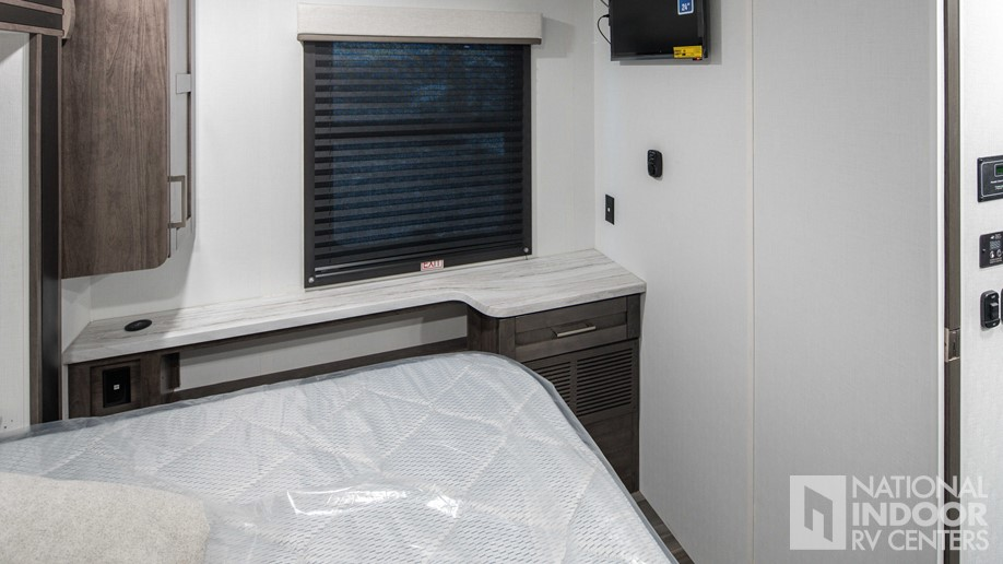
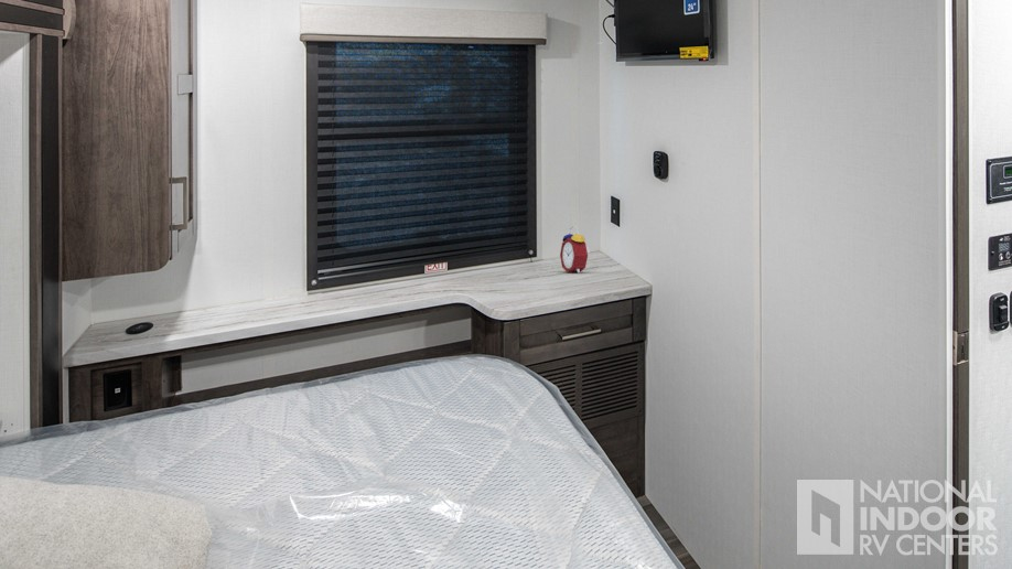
+ alarm clock (575, 248)
